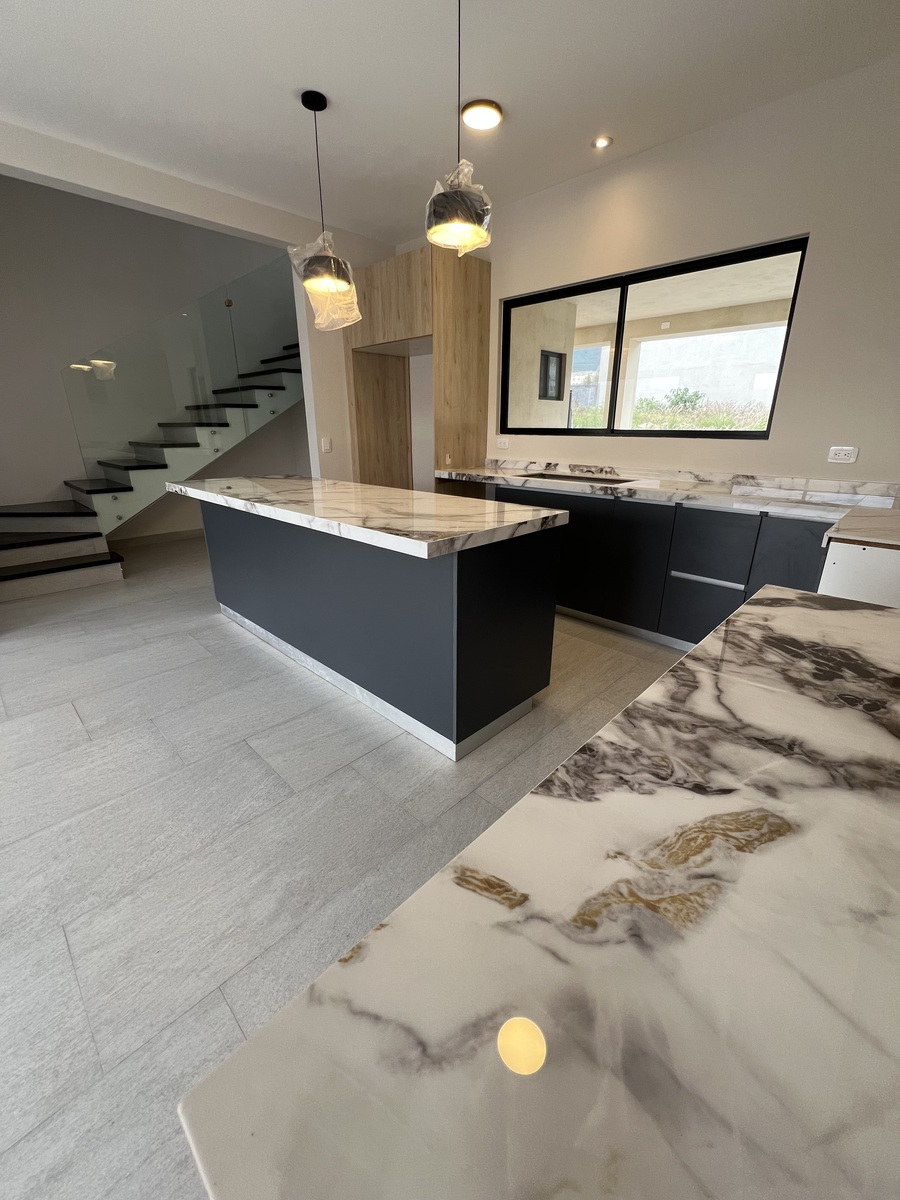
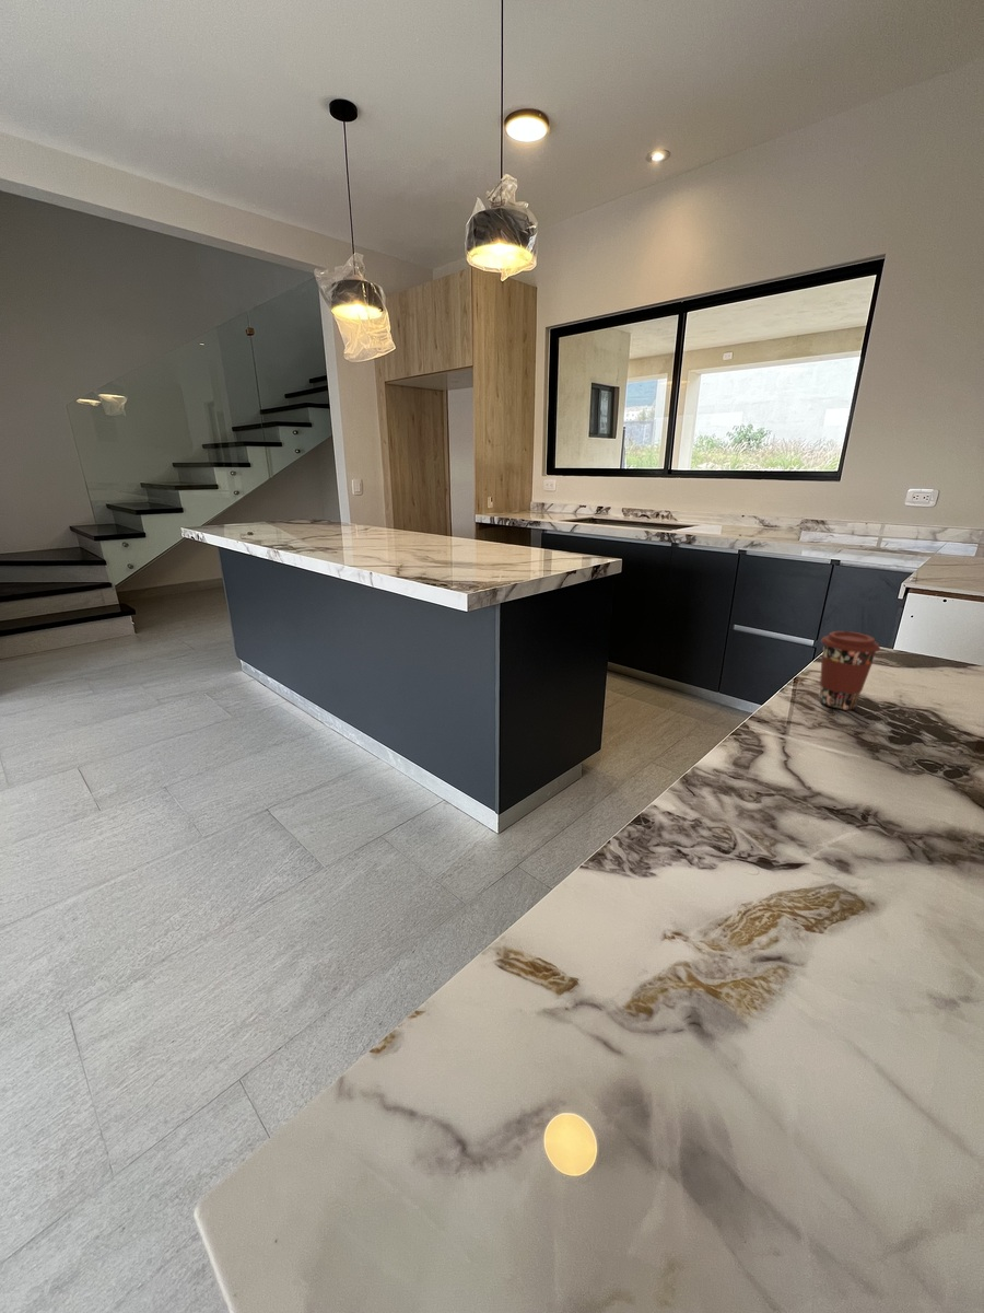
+ coffee cup (844, 670)
